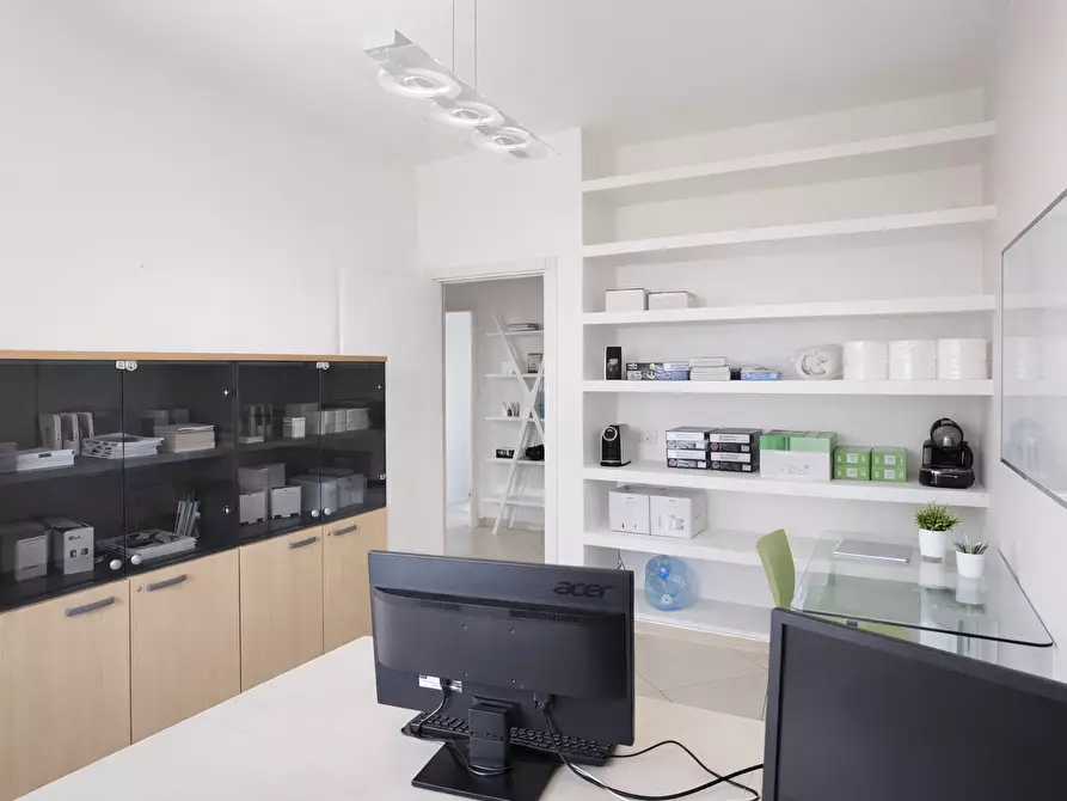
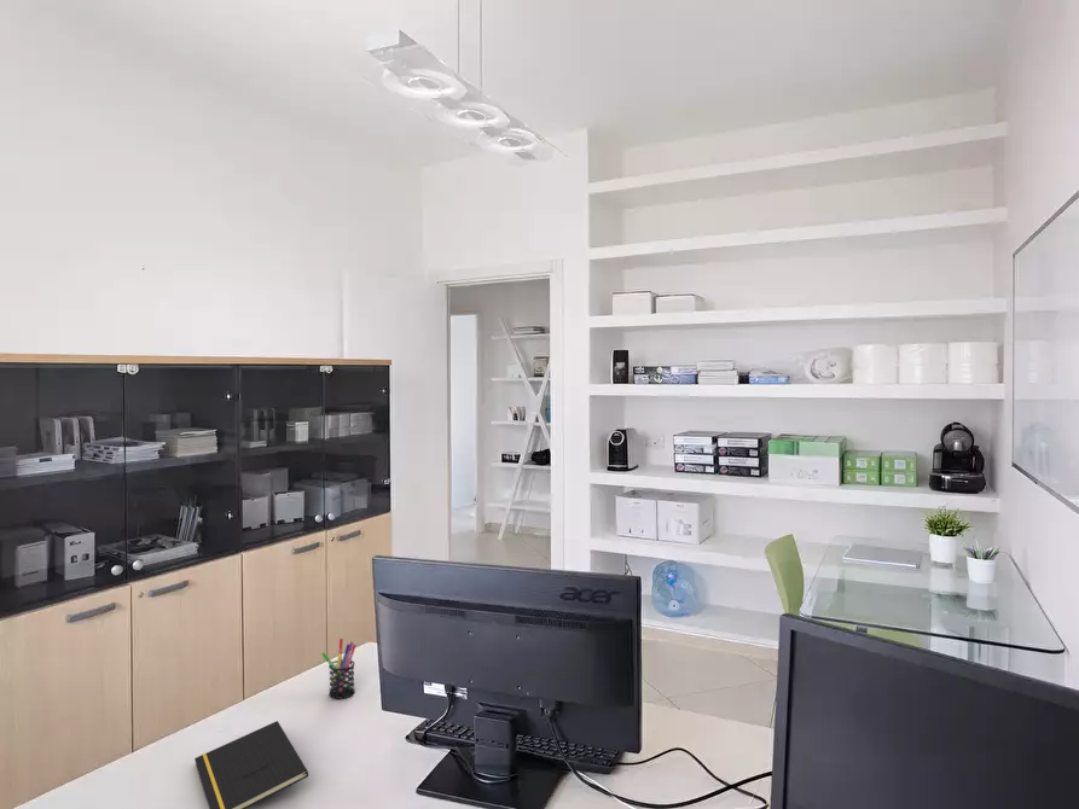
+ notepad (249, 767)
+ pen holder (338, 668)
